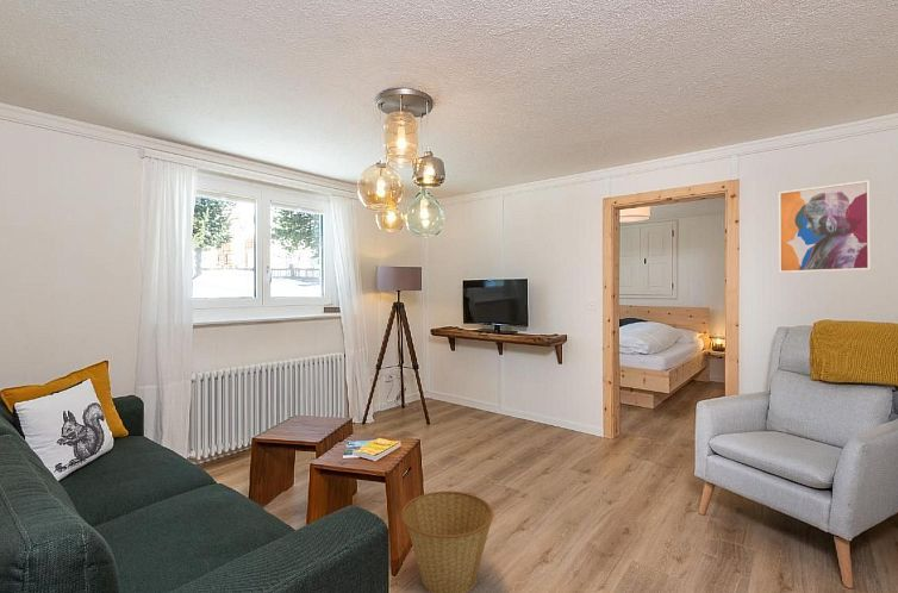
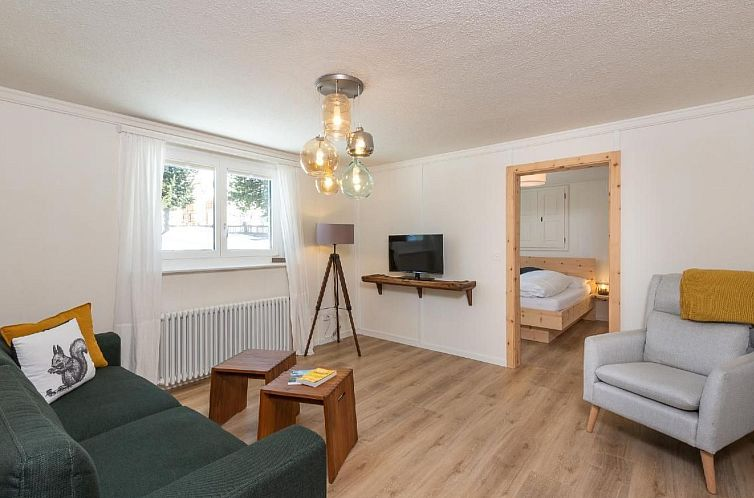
- wall art (822, 229)
- basket (447, 543)
